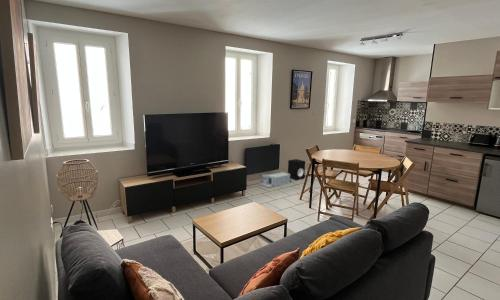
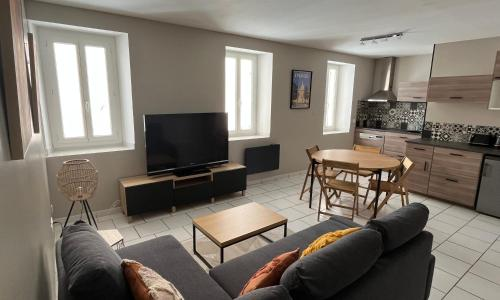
- speaker (296, 169)
- storage bin (275, 178)
